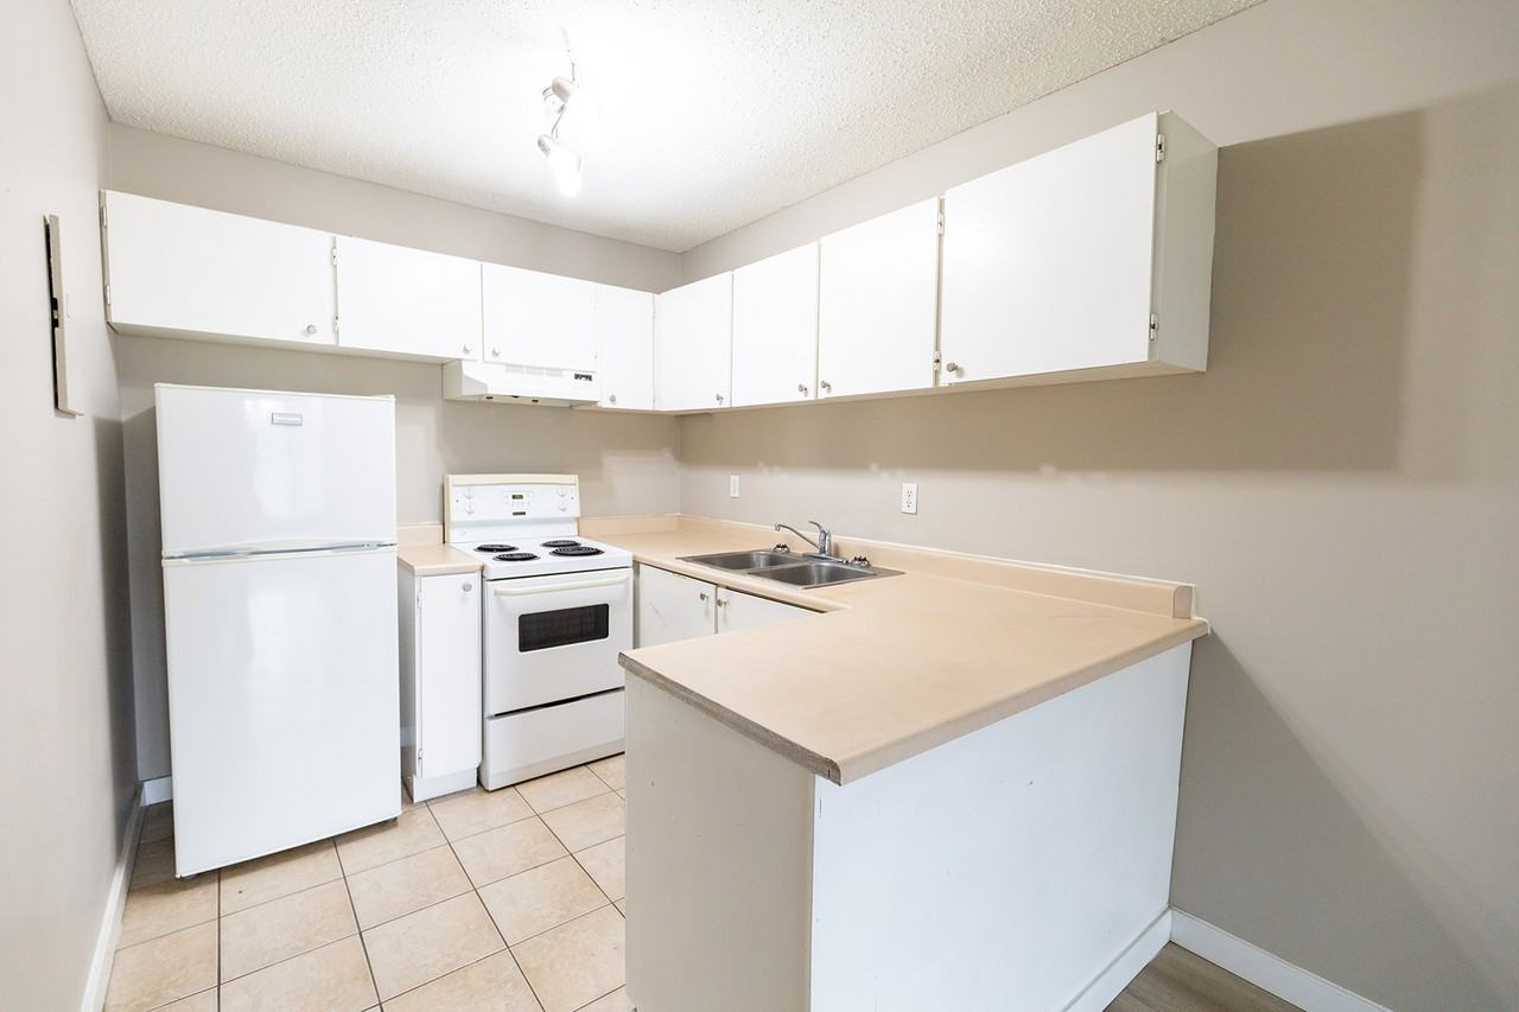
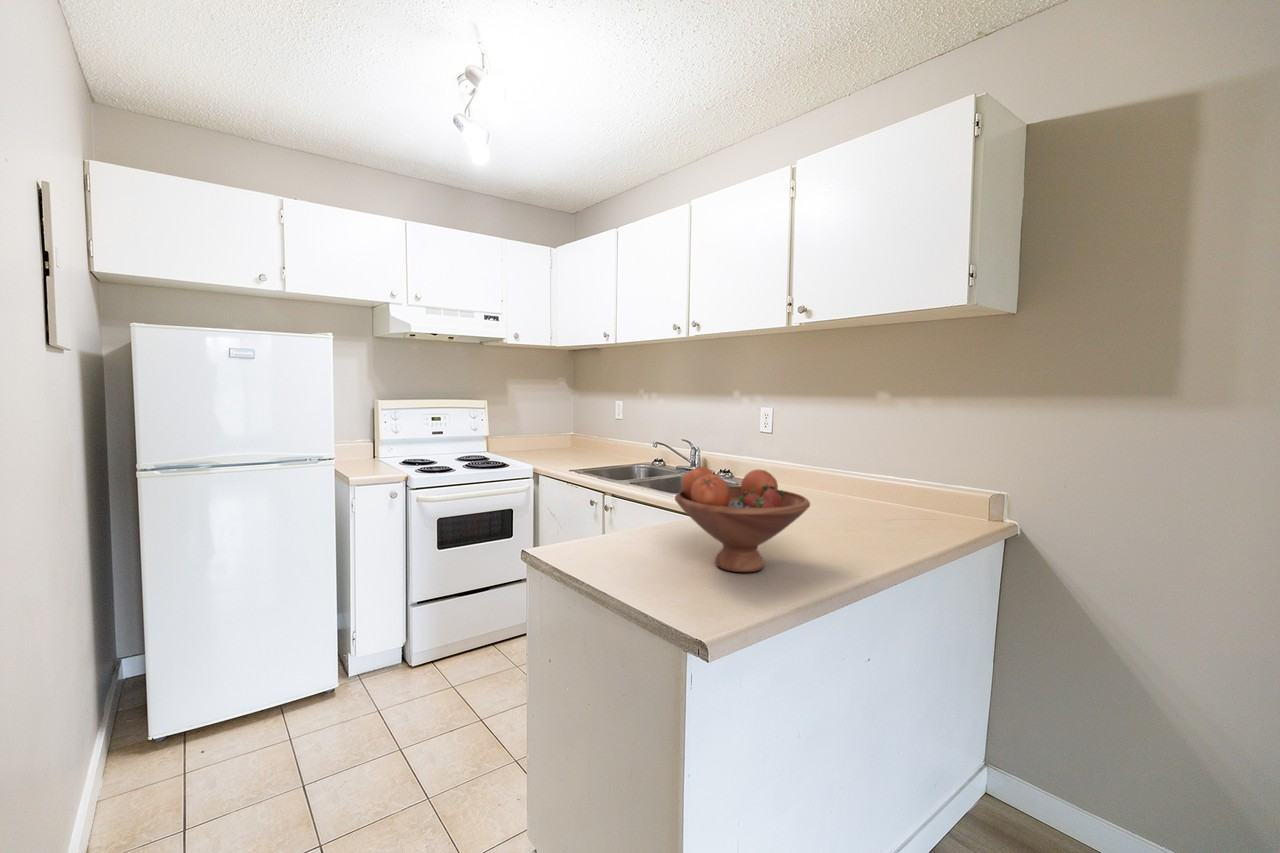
+ fruit bowl (740, 518)
